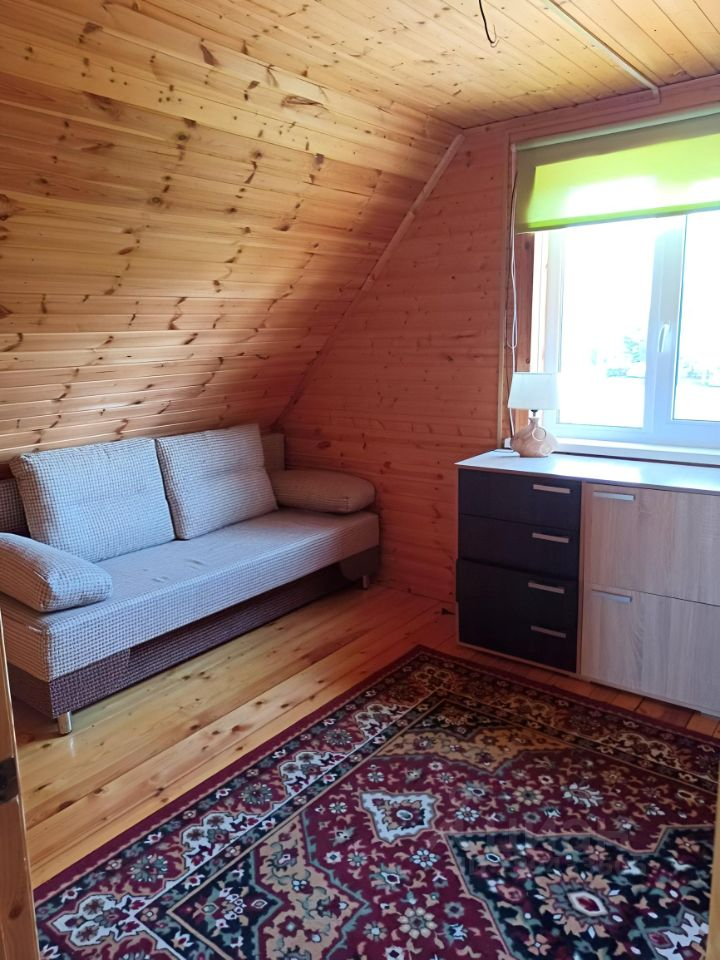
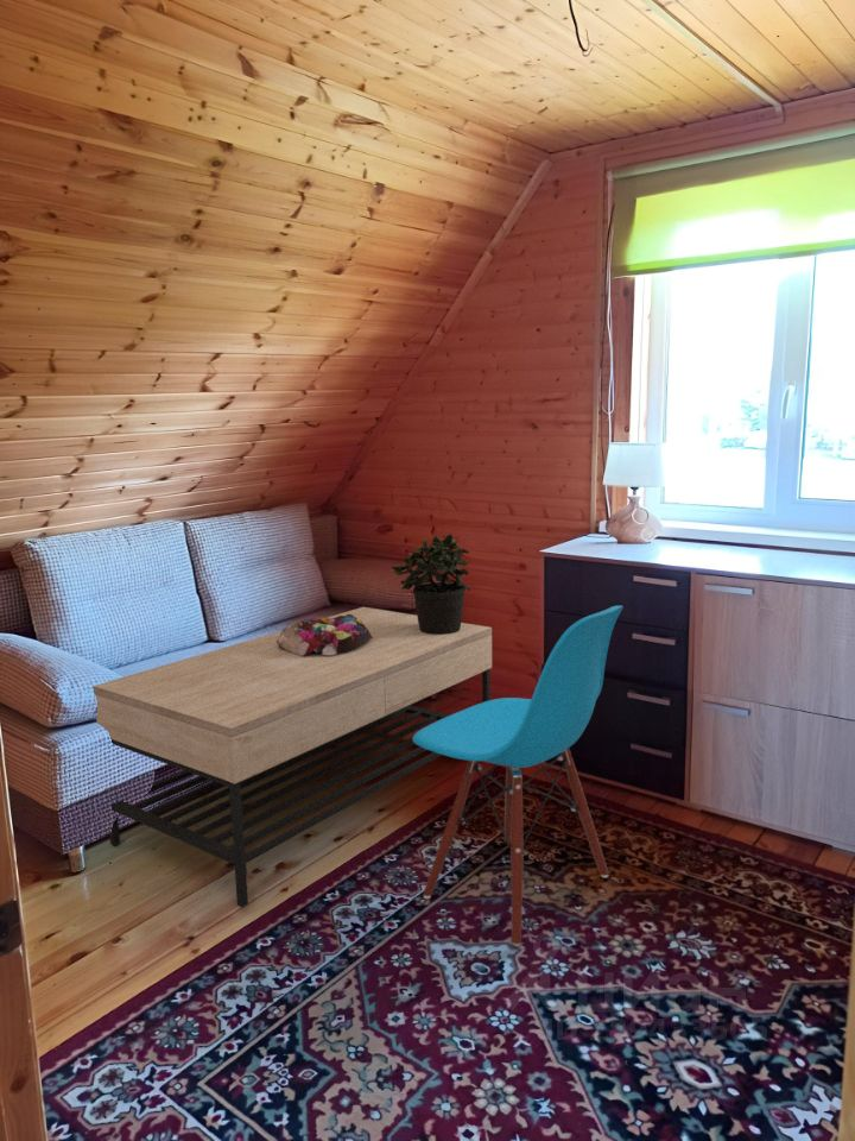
+ coffee table (315, 726)
+ chair (519, 748)
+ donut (324, 630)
+ potted plant (441, 581)
